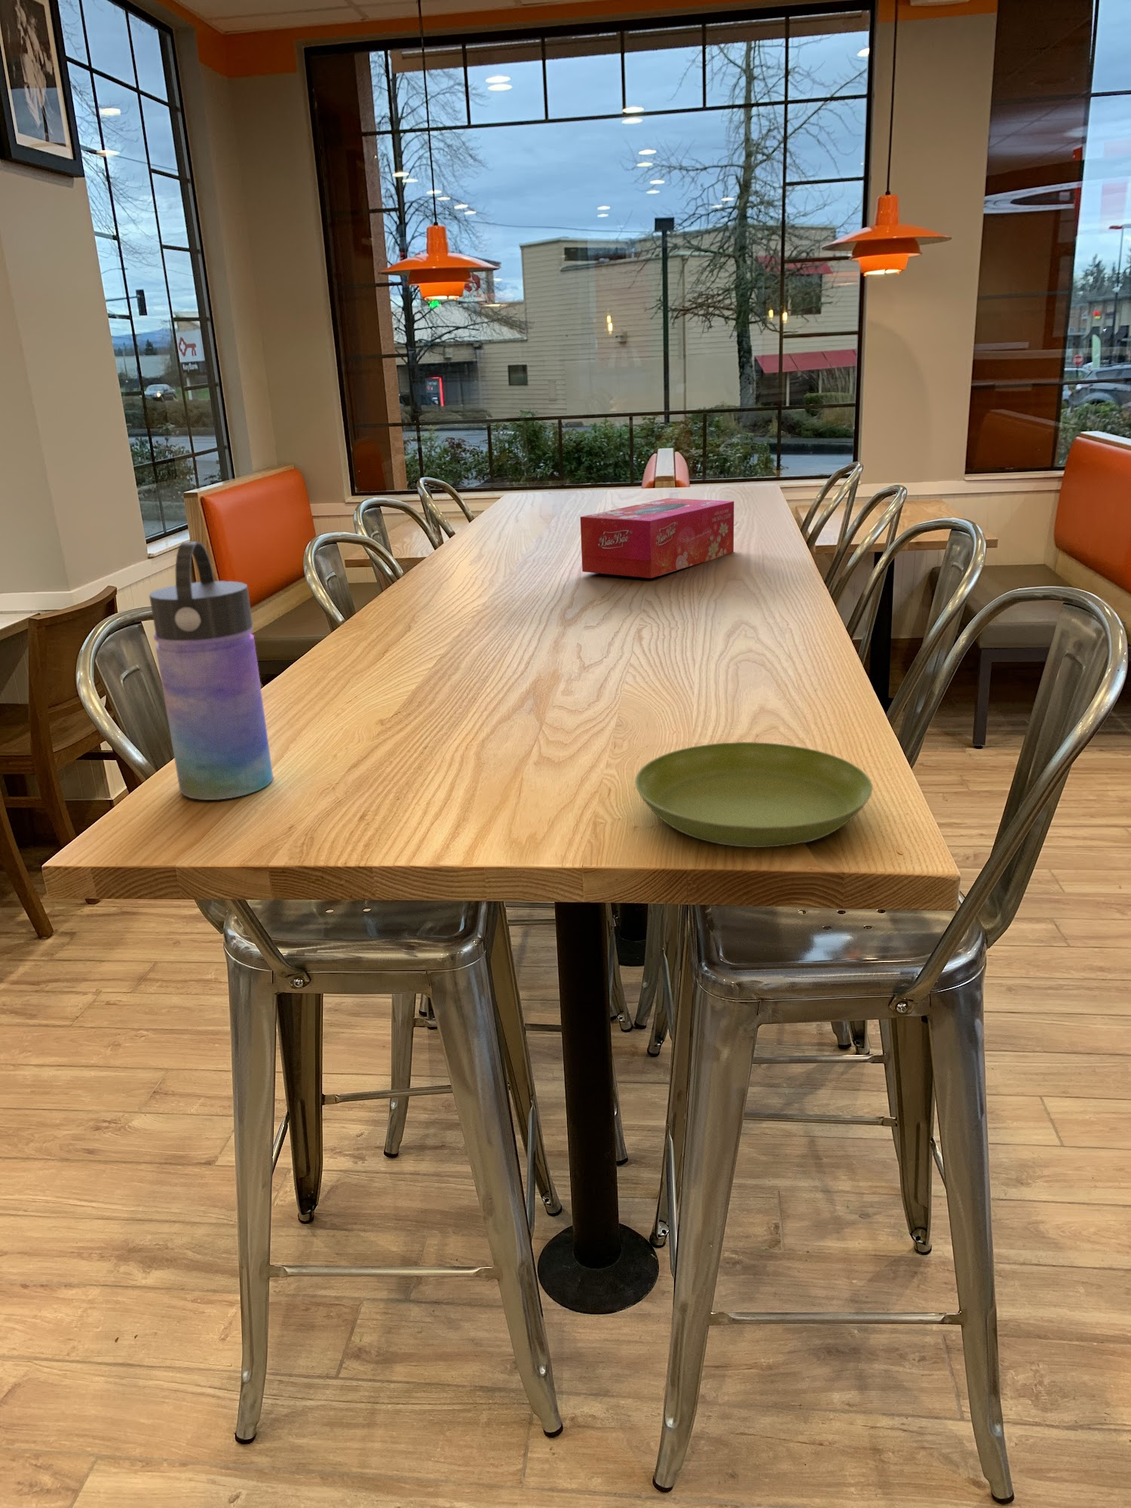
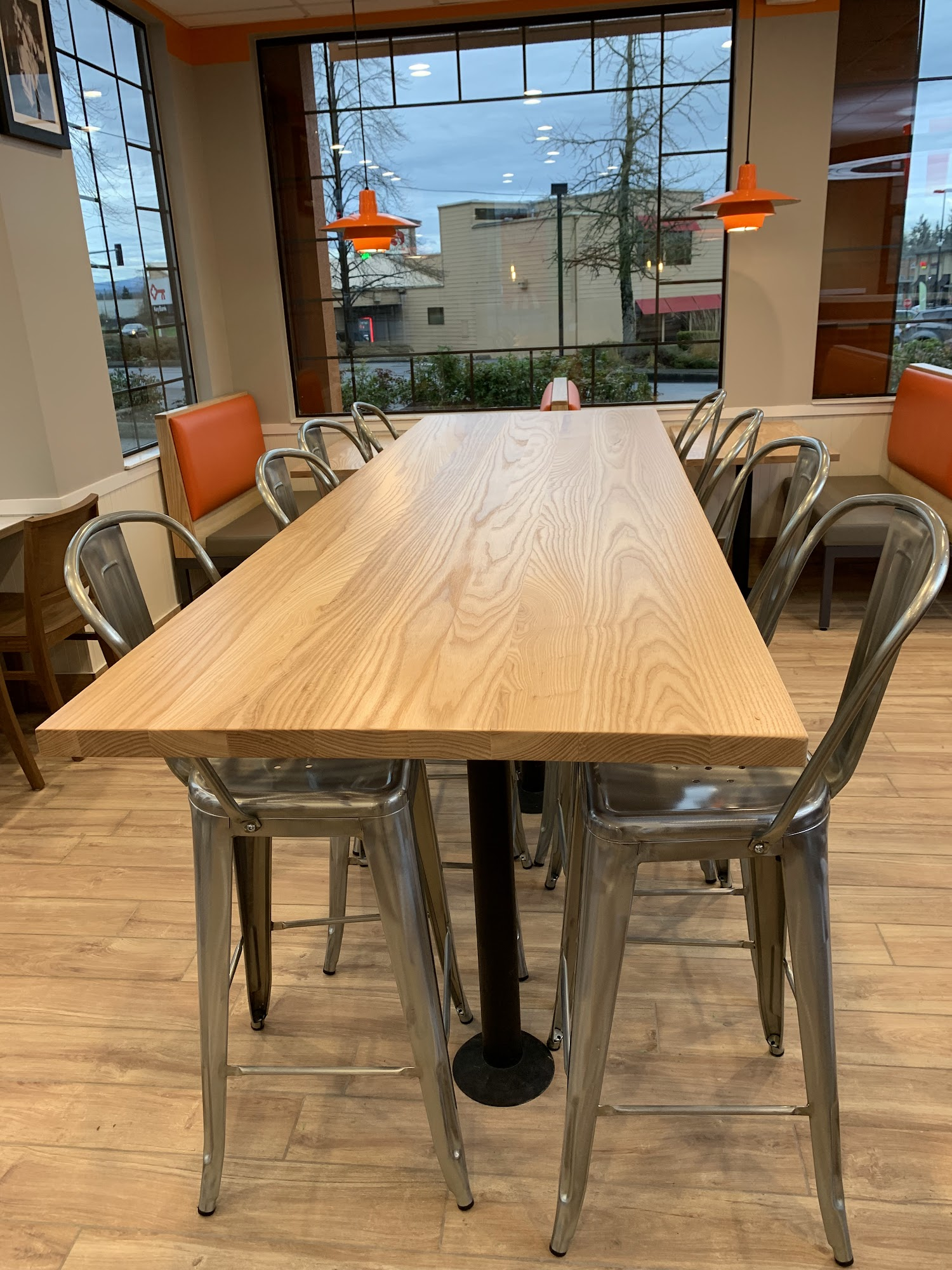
- saucer (751, 796)
- tissue box (659, 536)
- water bottle (209, 666)
